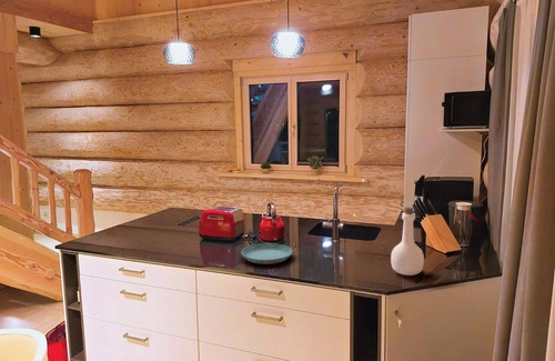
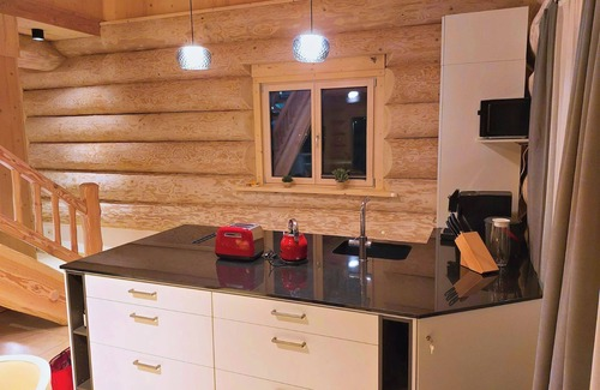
- bottle (407, 241)
- saucer (266, 253)
